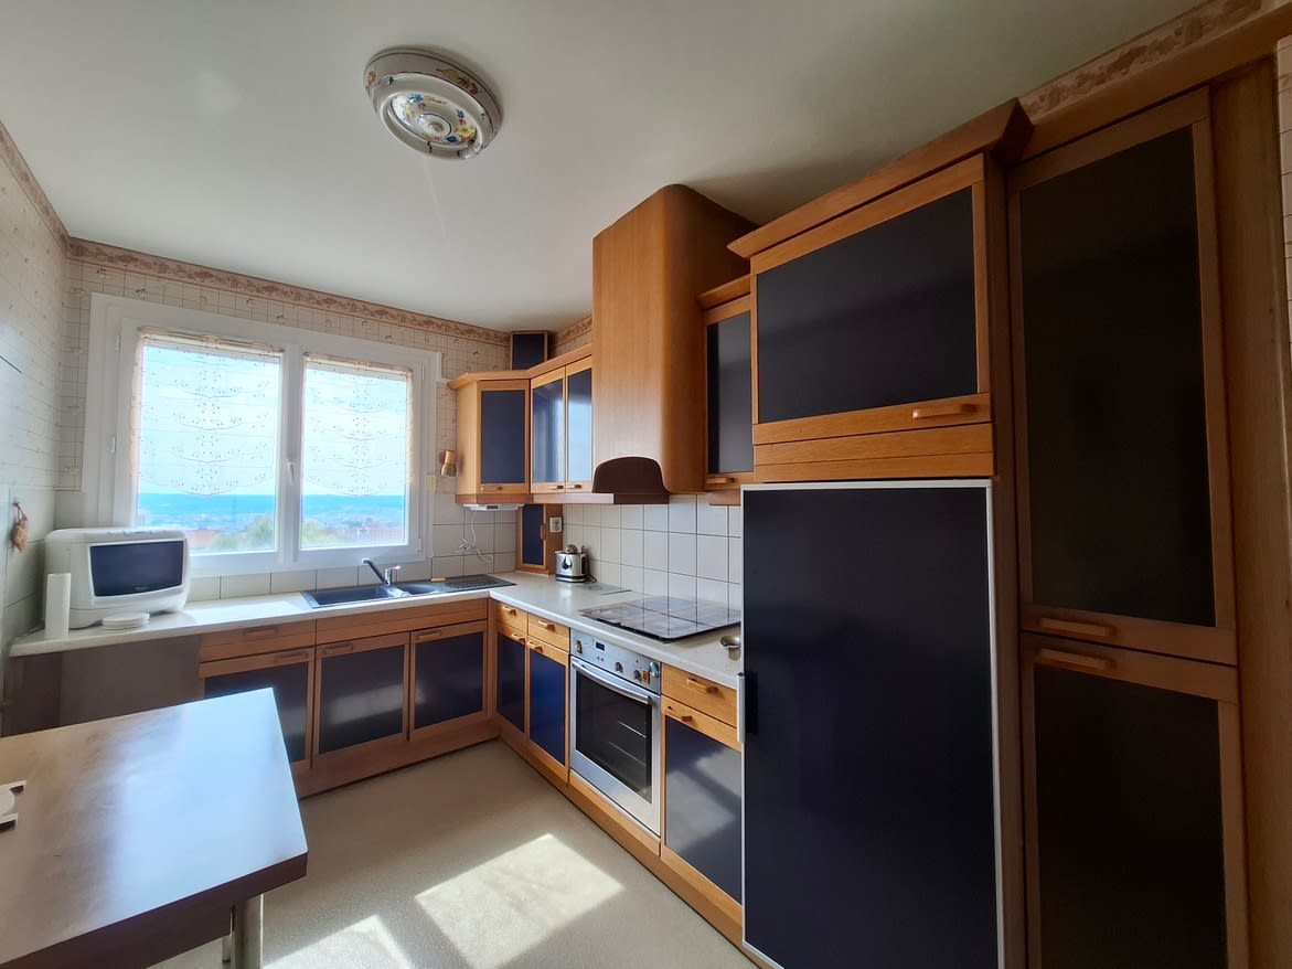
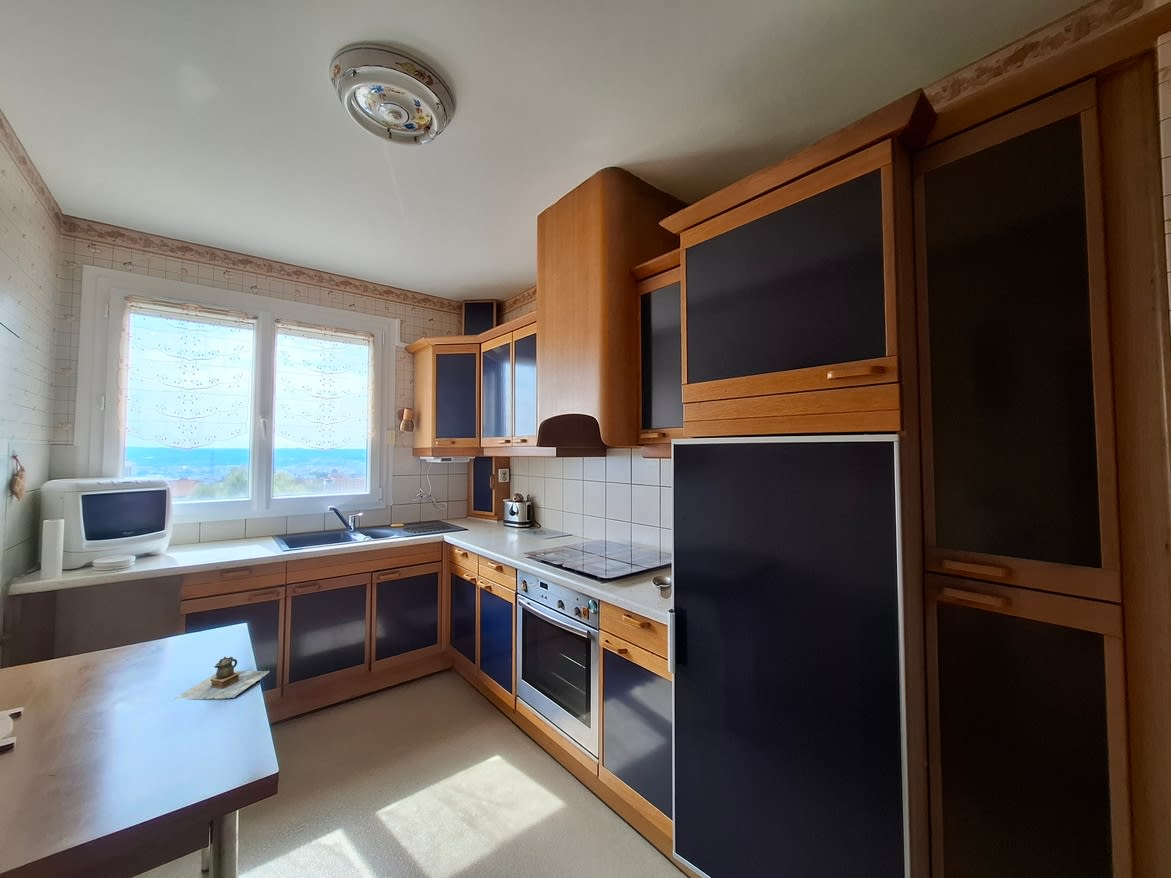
+ teapot (224, 670)
